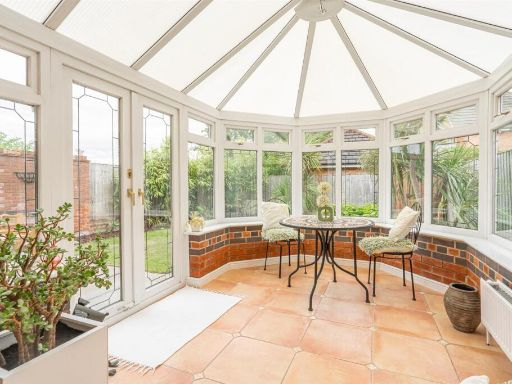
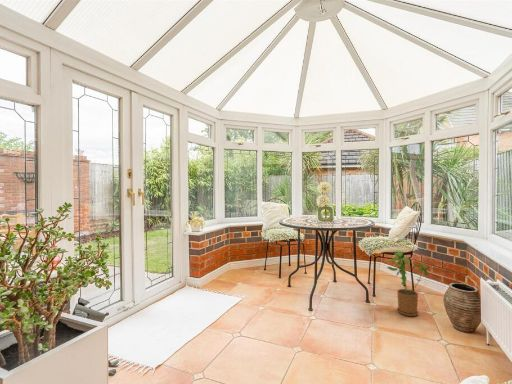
+ house plant (404, 281)
